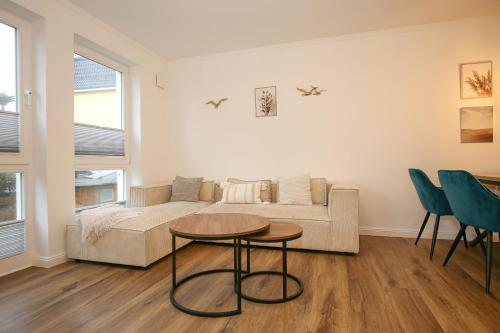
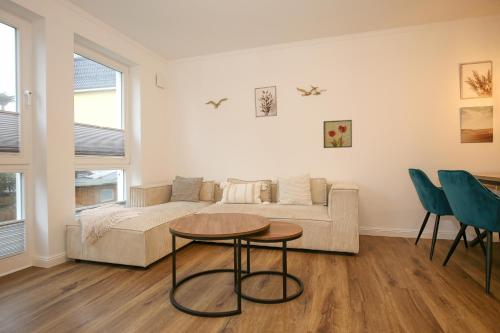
+ wall art (337, 134)
